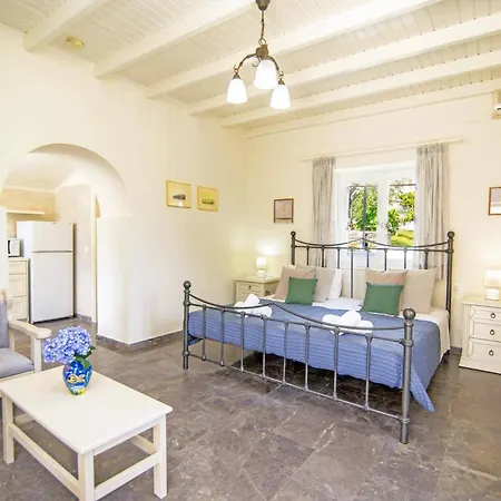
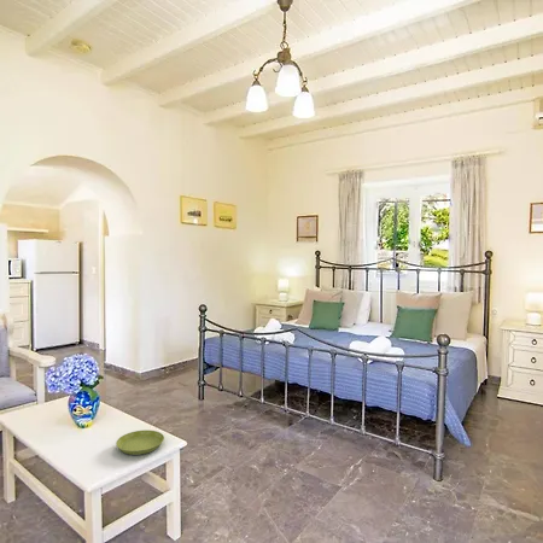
+ saucer (140, 443)
